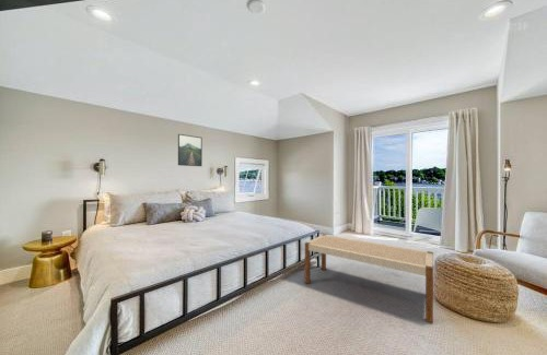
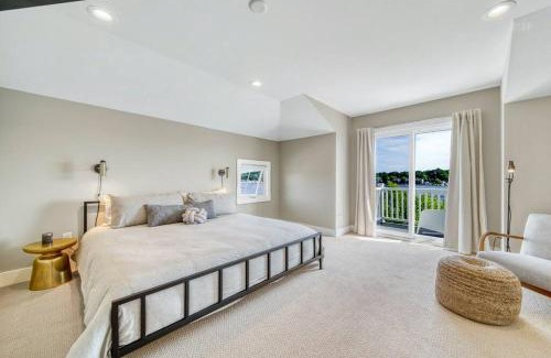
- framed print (190, 151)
- bench (365, 262)
